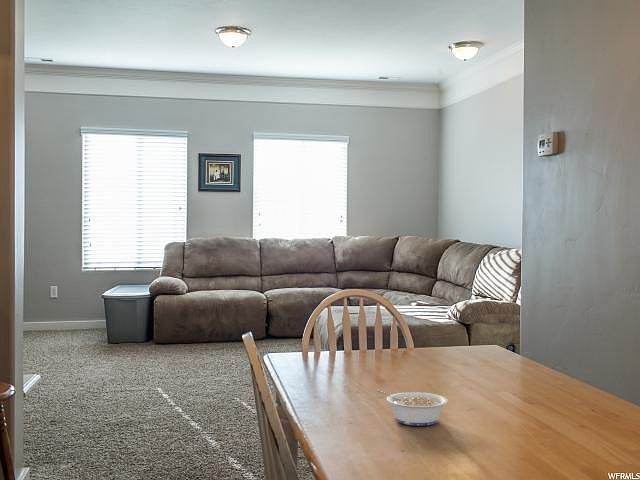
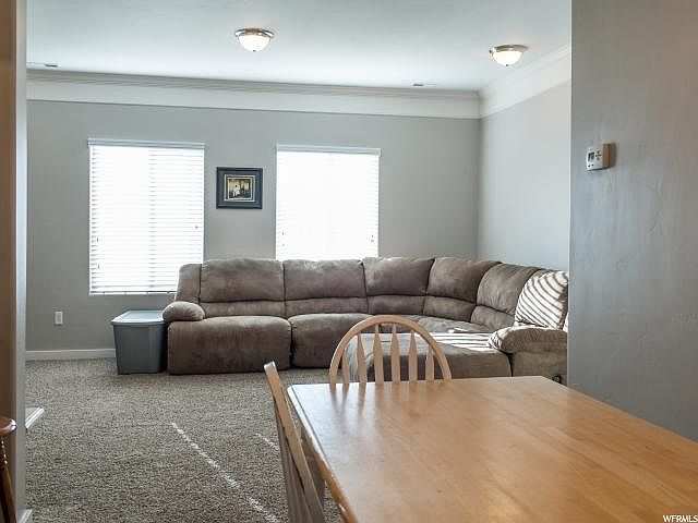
- legume (414, 407)
